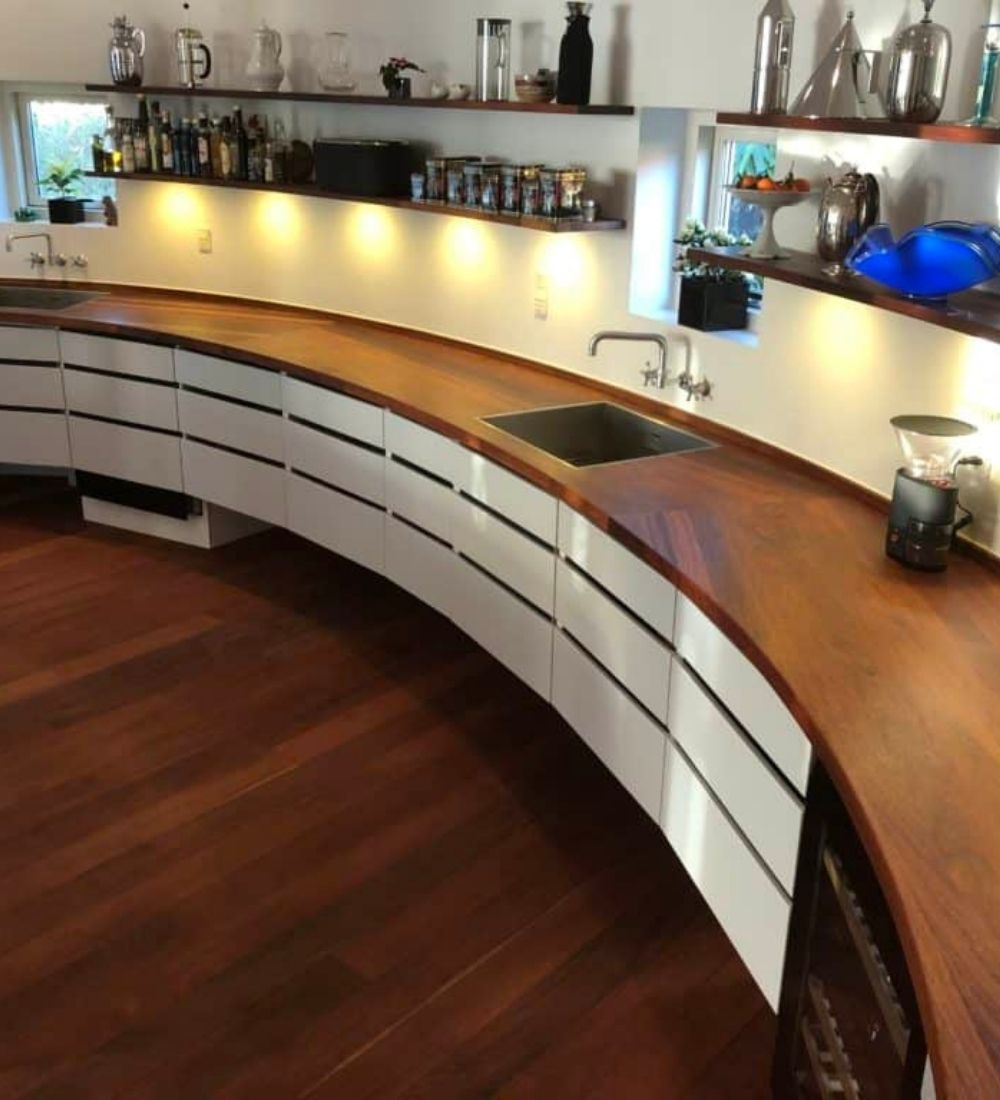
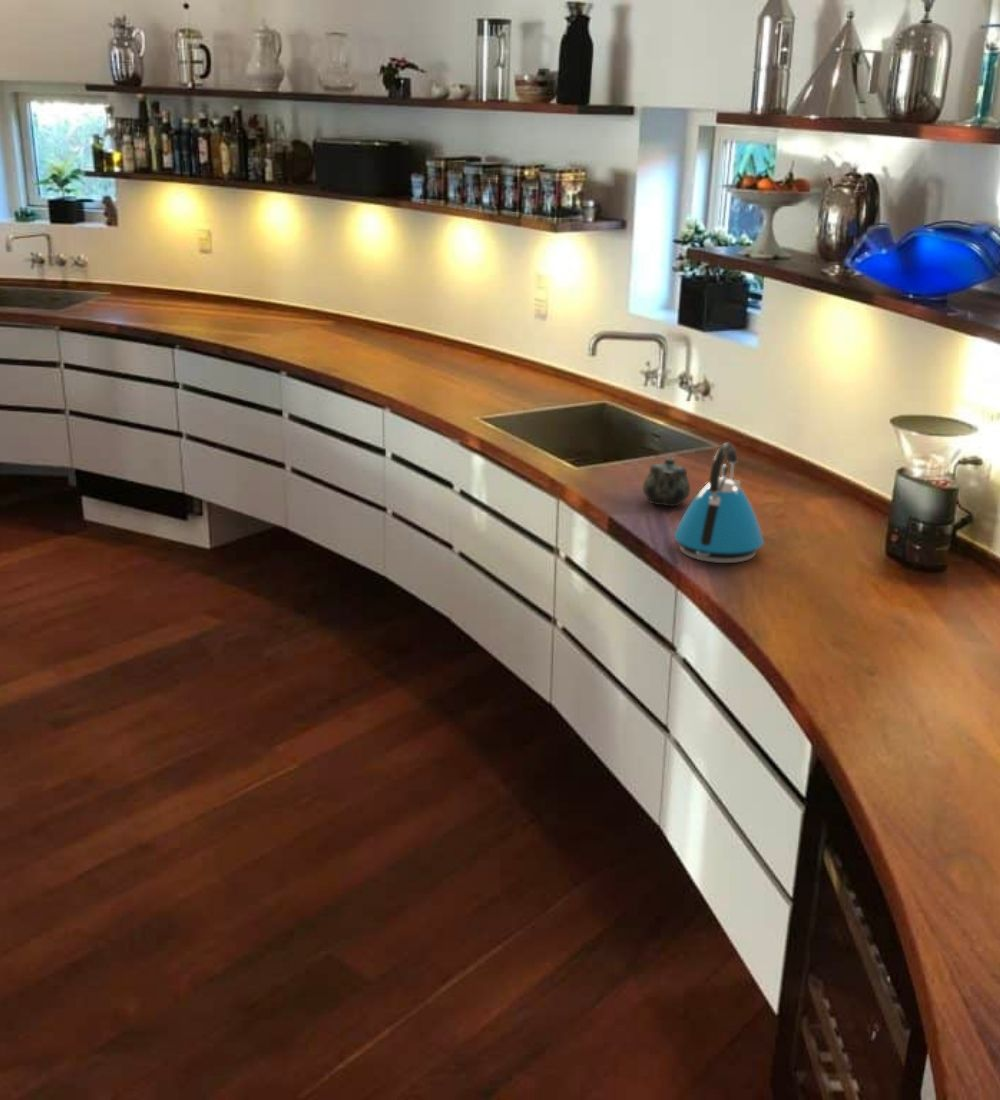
+ chinaware (668, 480)
+ kettle (721, 498)
